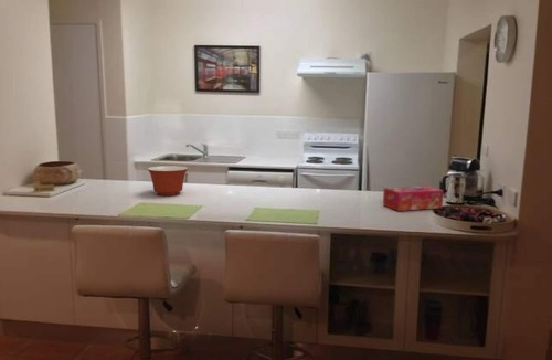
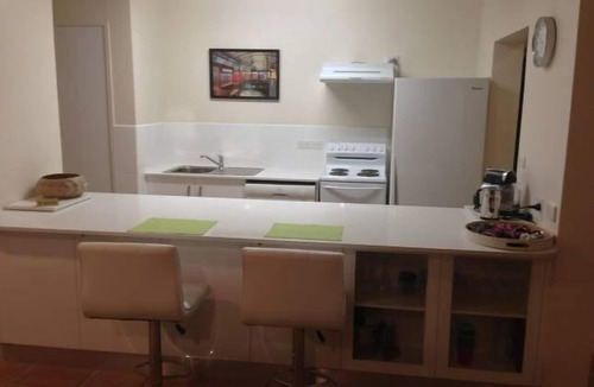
- mixing bowl (168, 180)
- tissue box (412, 198)
